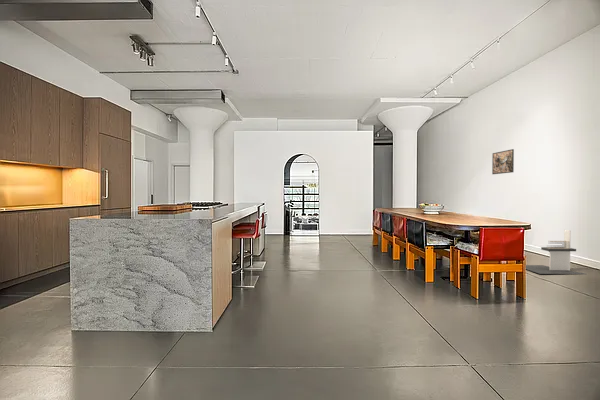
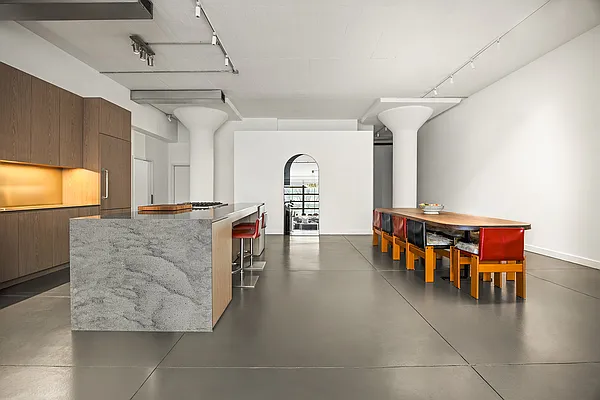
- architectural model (557, 249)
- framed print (502, 162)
